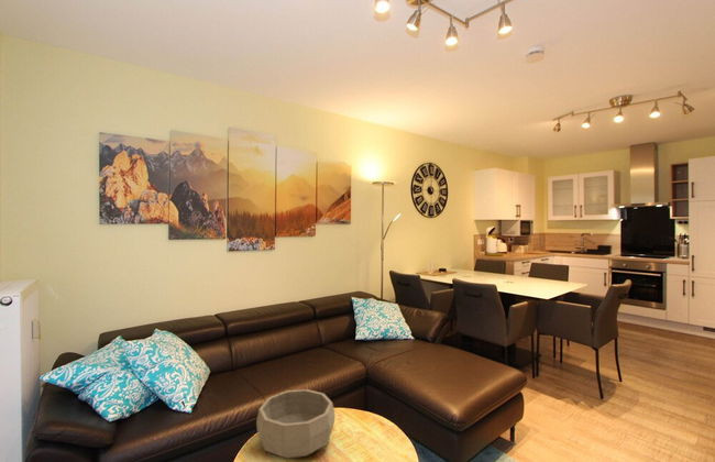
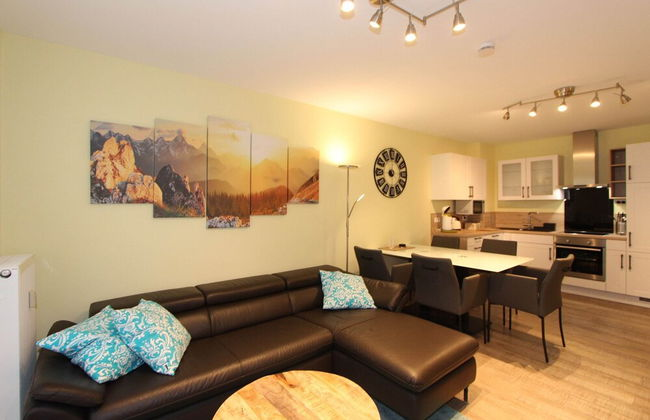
- decorative bowl (296, 422)
